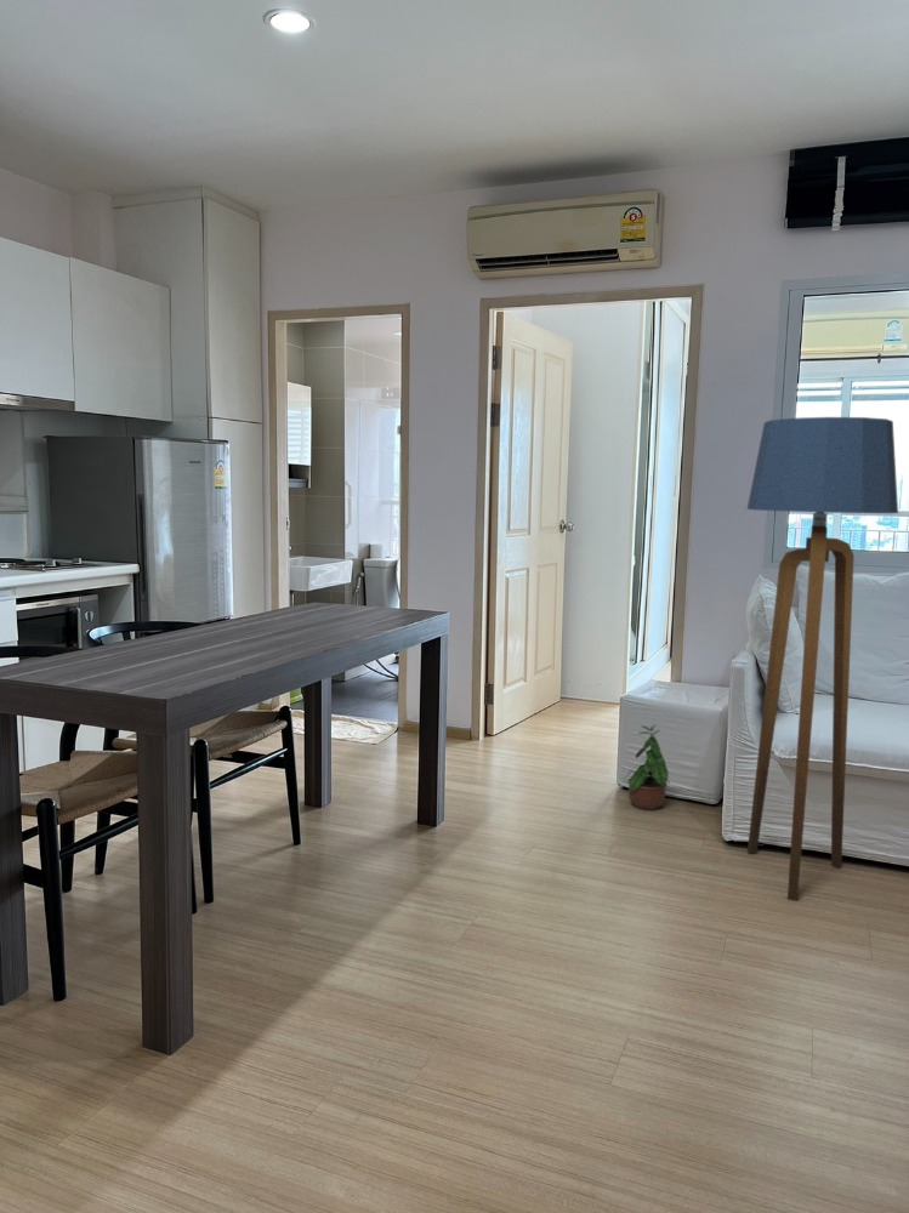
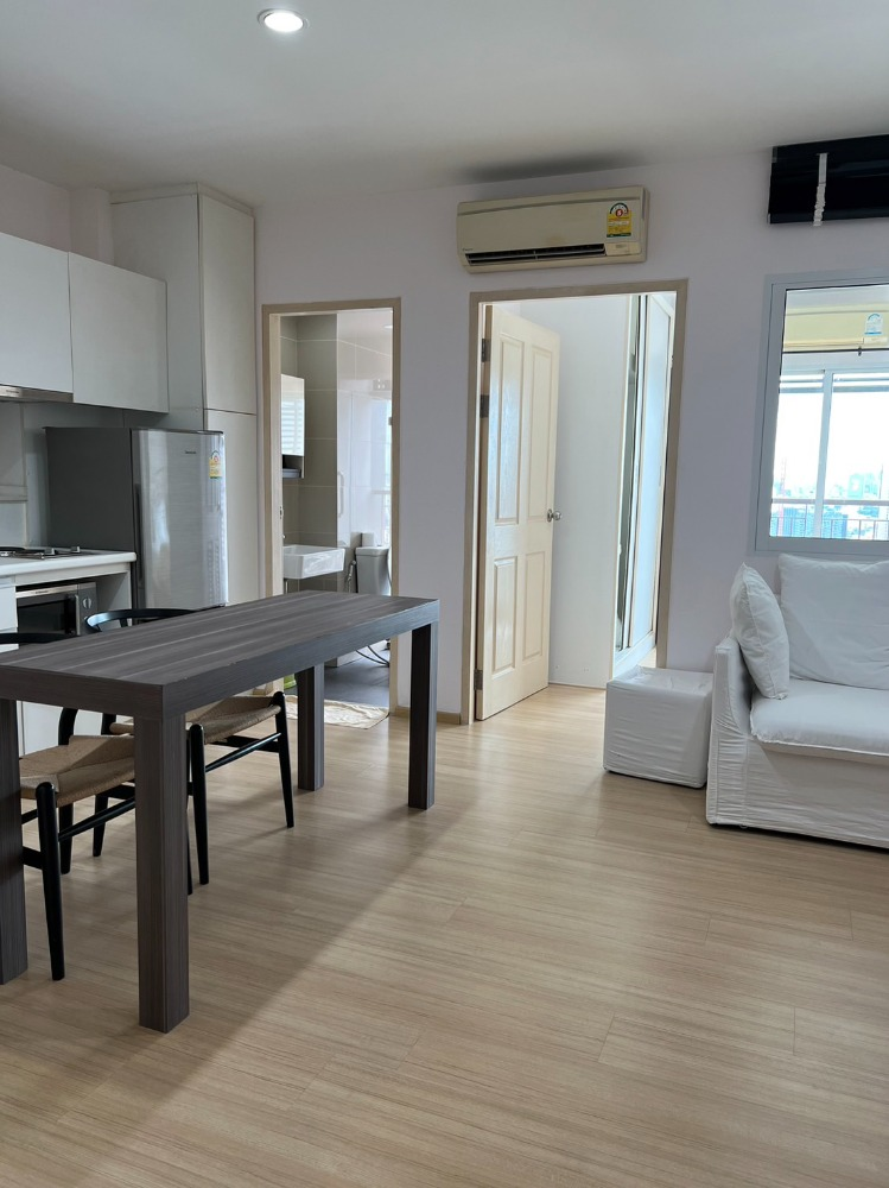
- floor lamp (808, 656)
- potted plant (648, 764)
